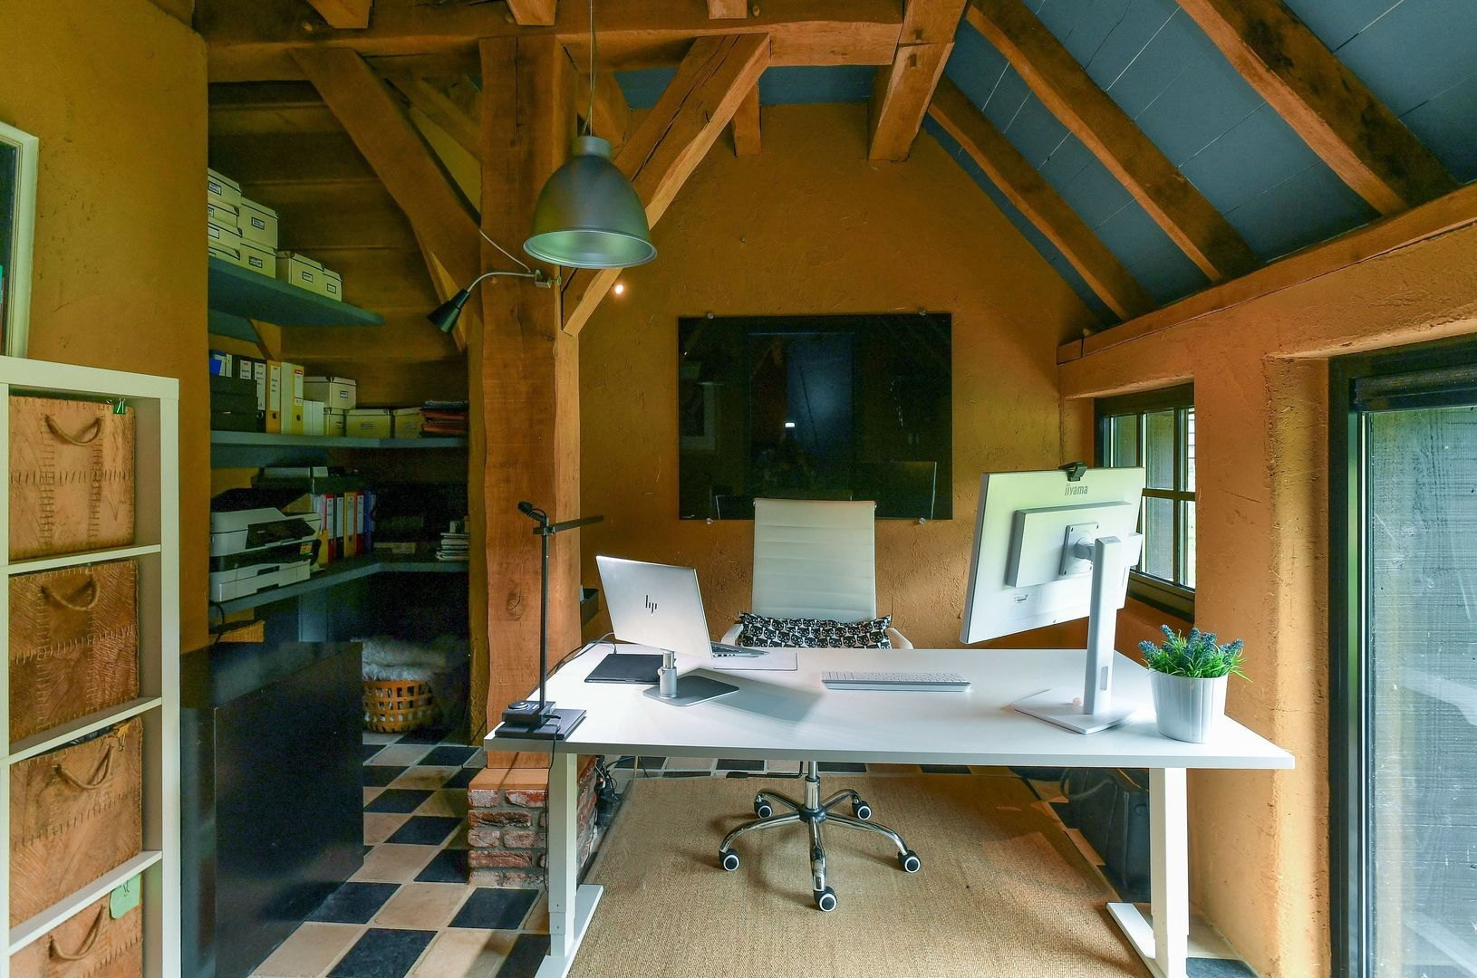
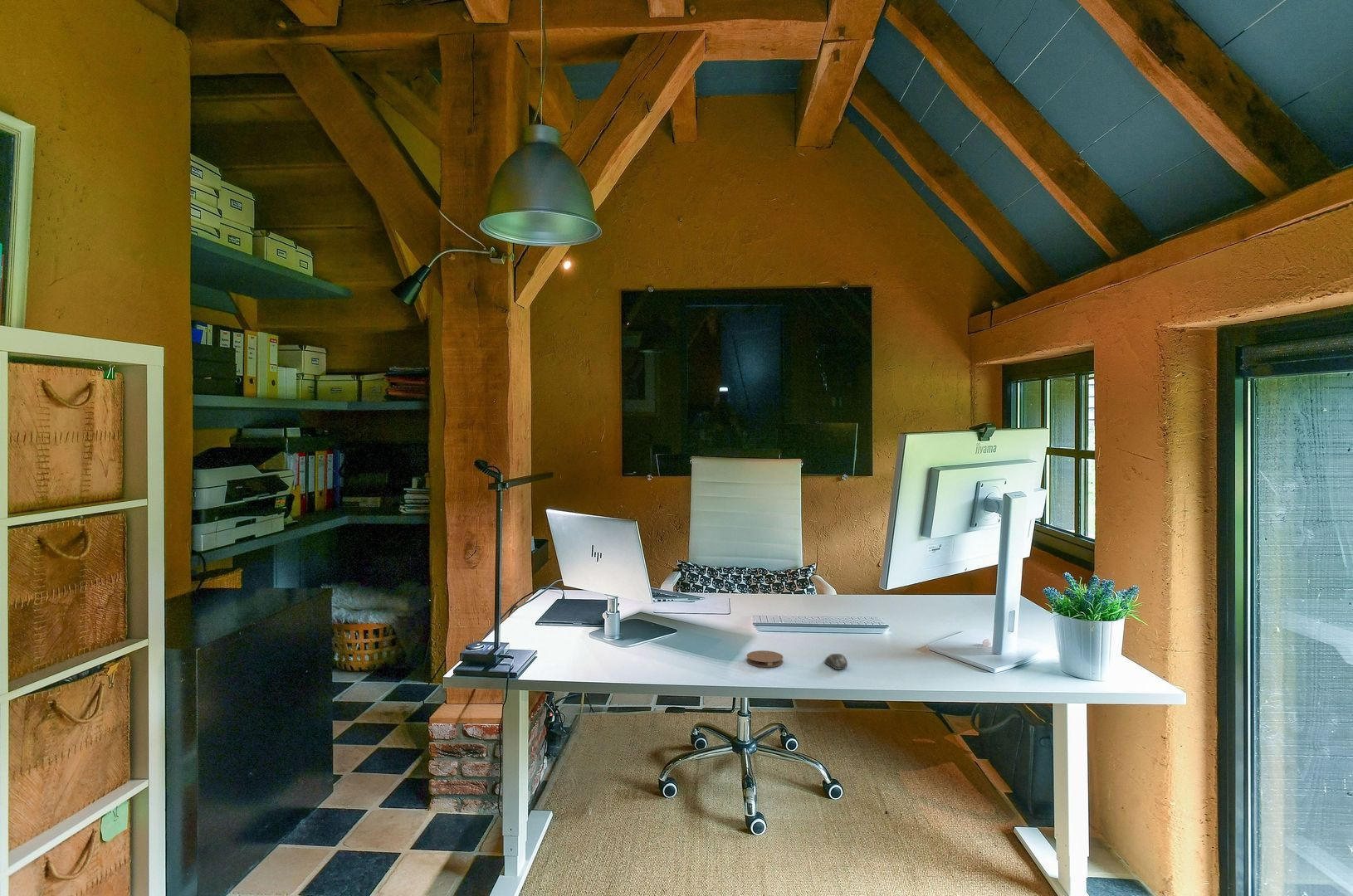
+ coaster (764, 658)
+ computer mouse (836, 660)
